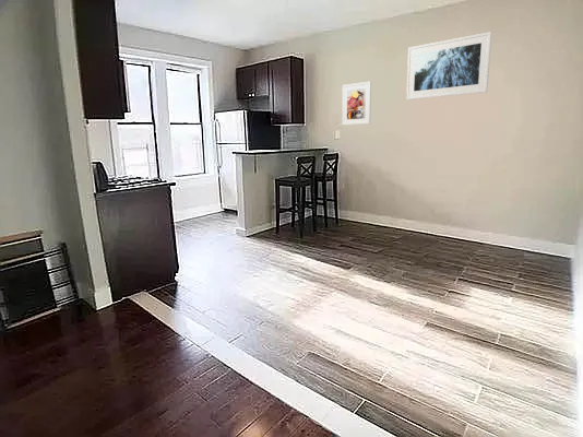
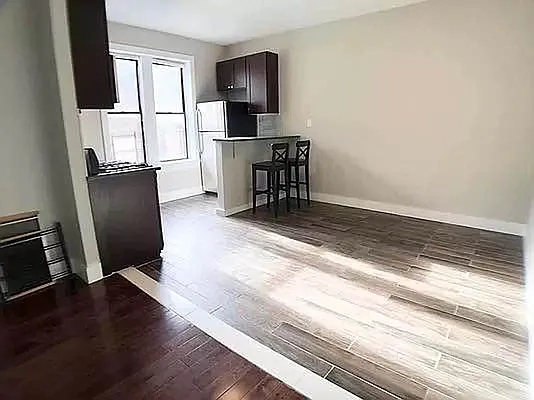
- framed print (356, 104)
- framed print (445, 68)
